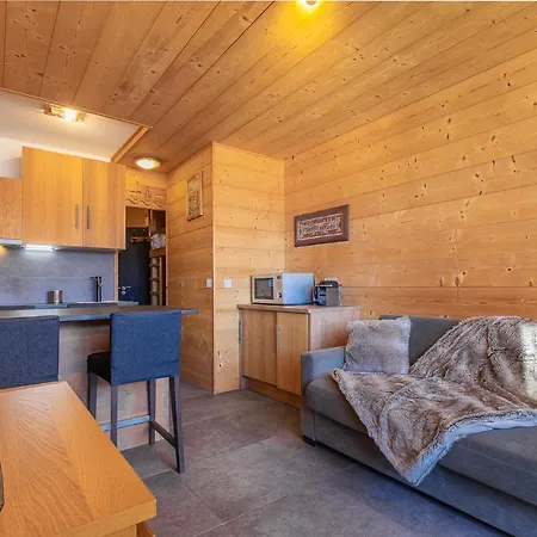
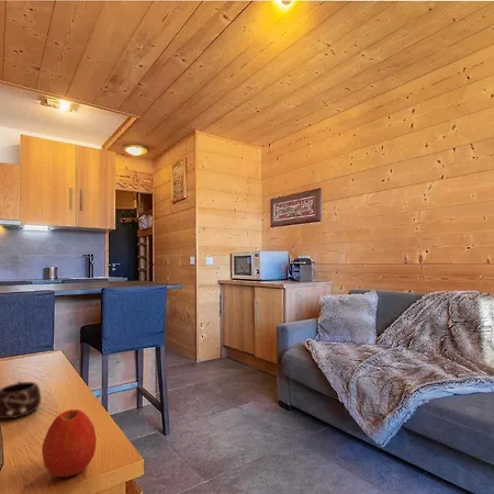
+ apple (69, 439)
+ mug (18, 397)
